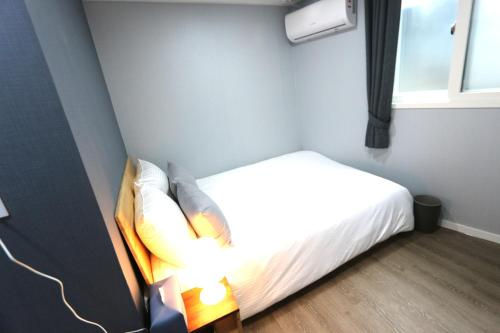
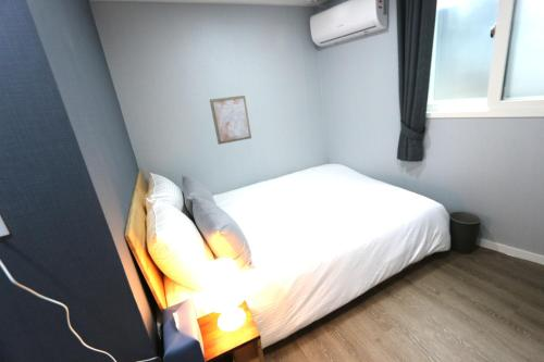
+ wall art (232, 120)
